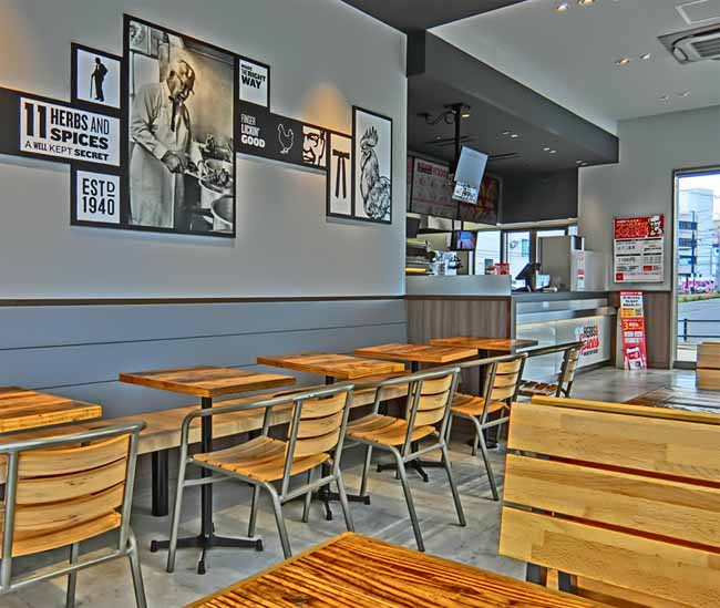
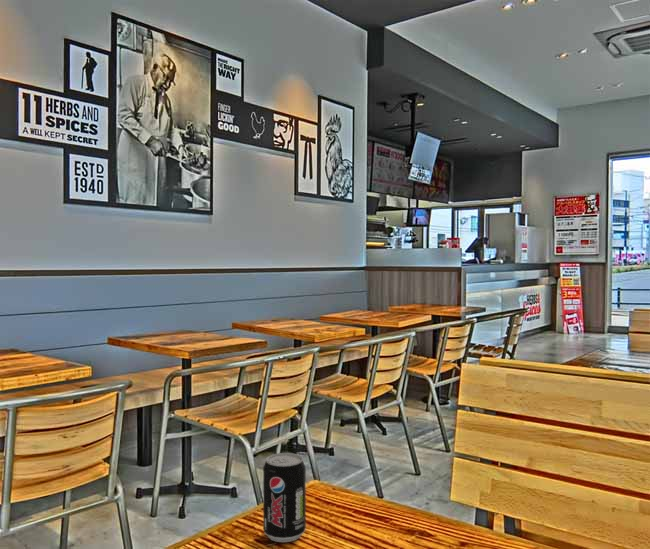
+ beverage can (284, 496)
